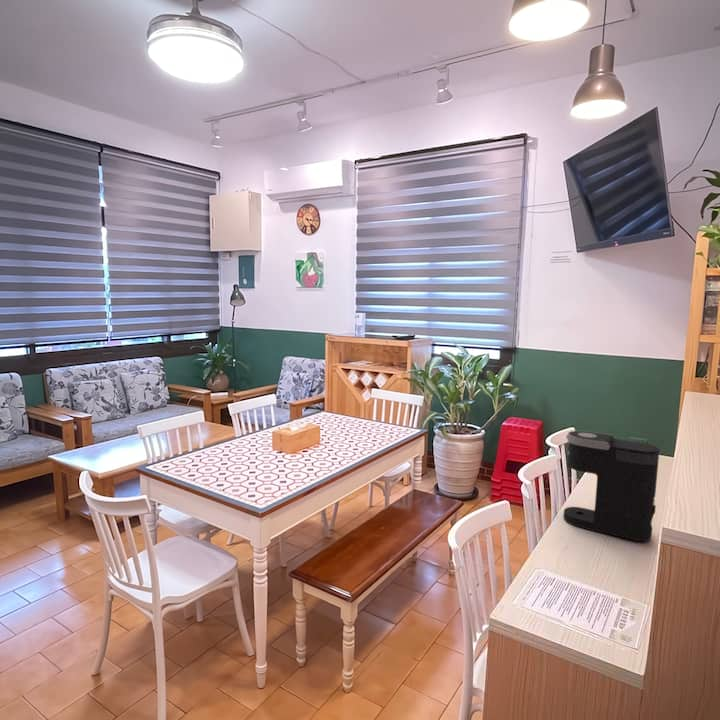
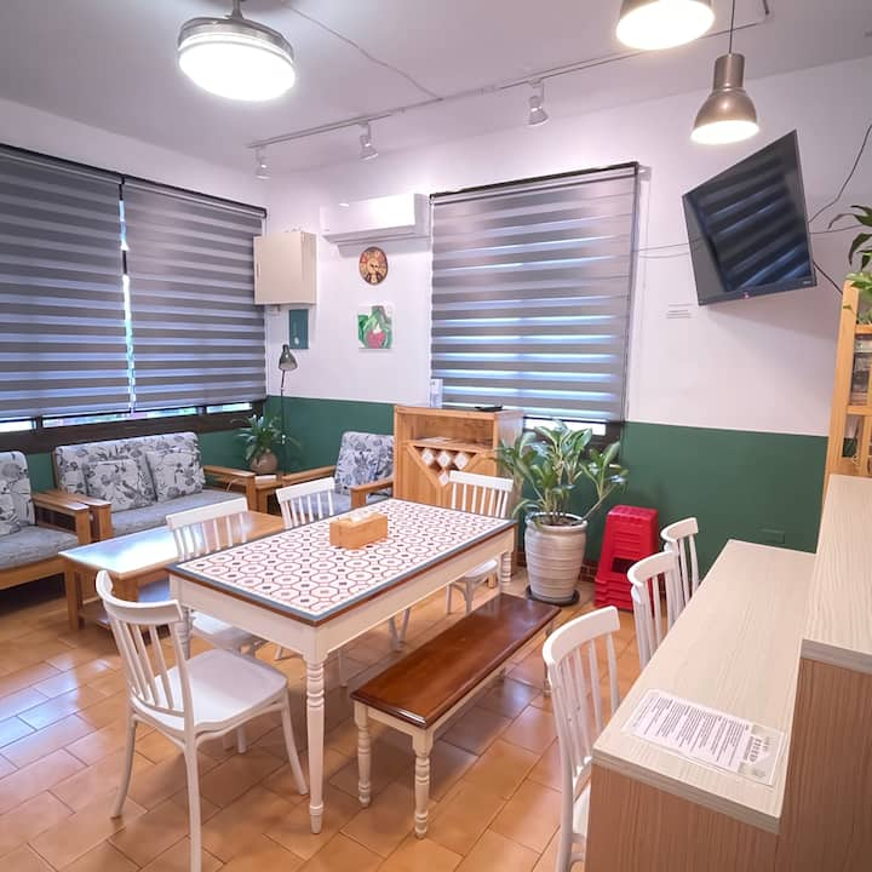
- coffee maker (608, 483)
